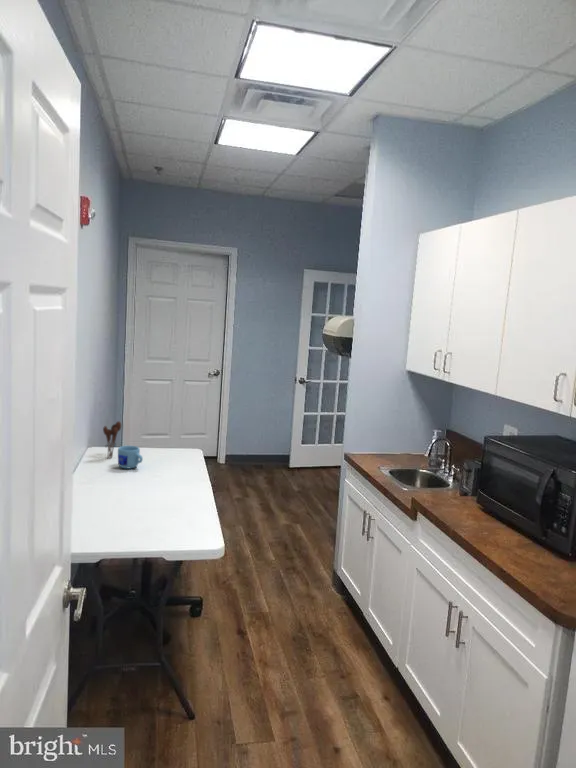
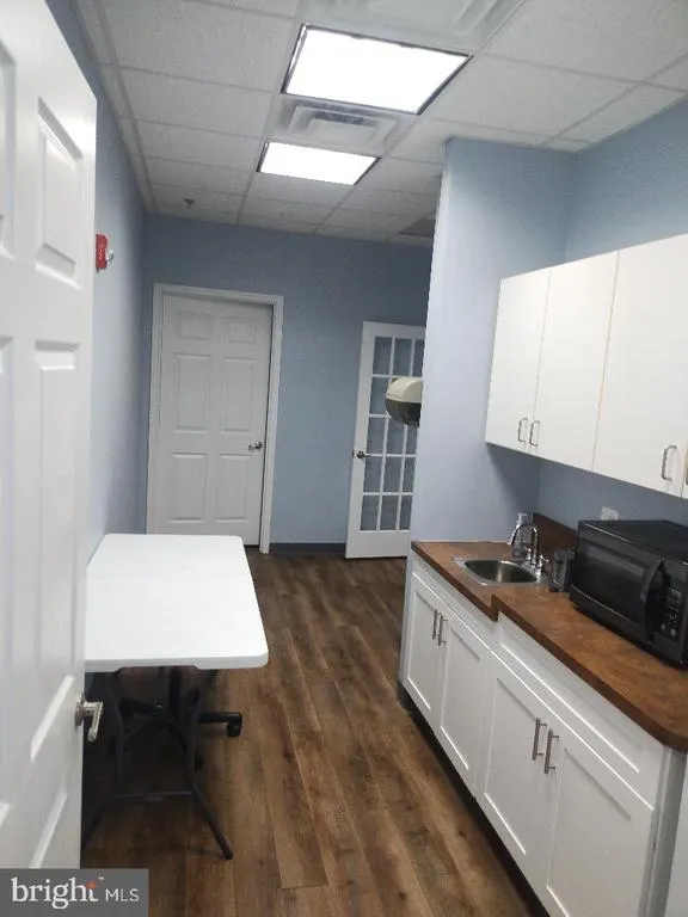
- utensil holder (112, 439)
- mug (130, 458)
